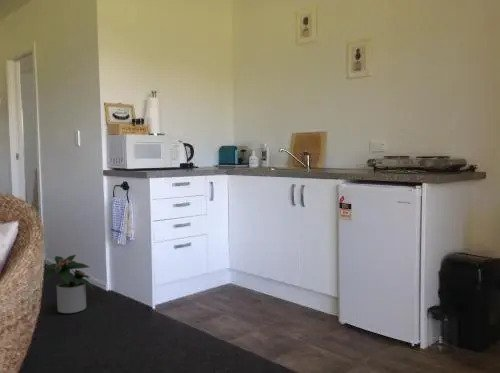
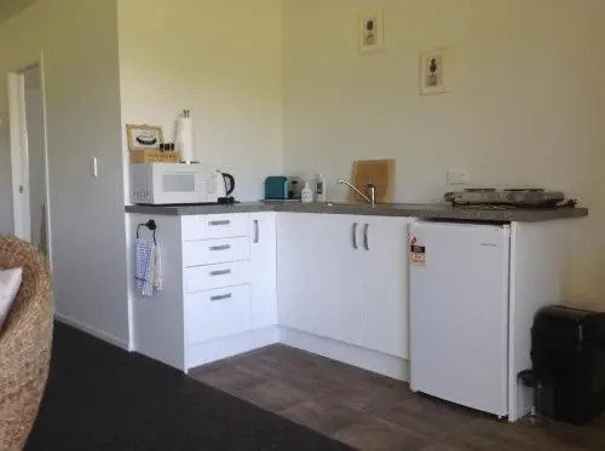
- potted plant (68, 284)
